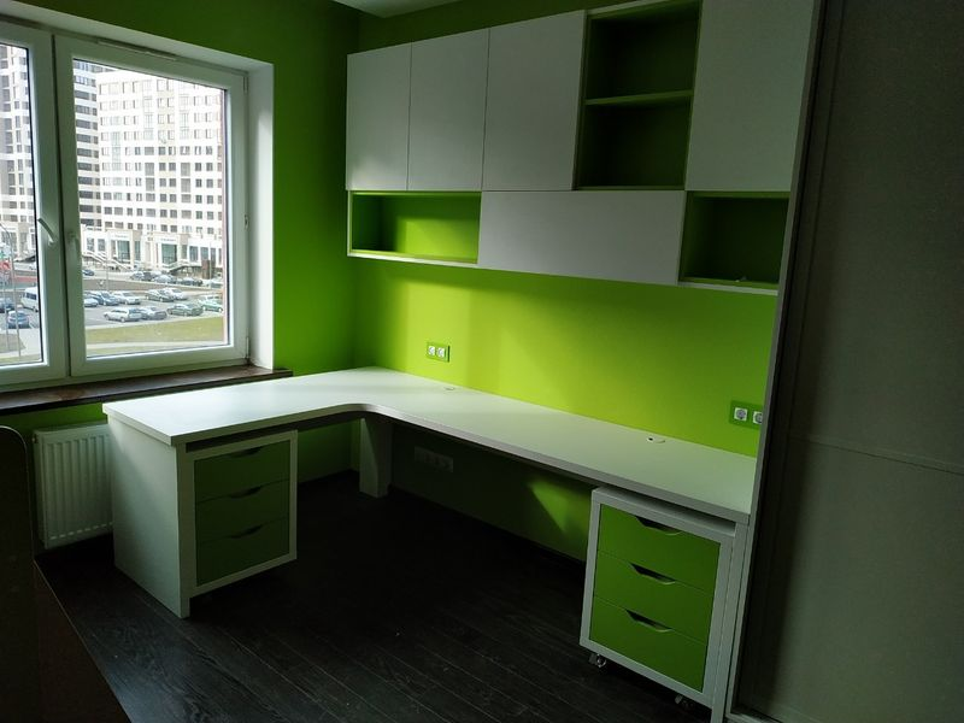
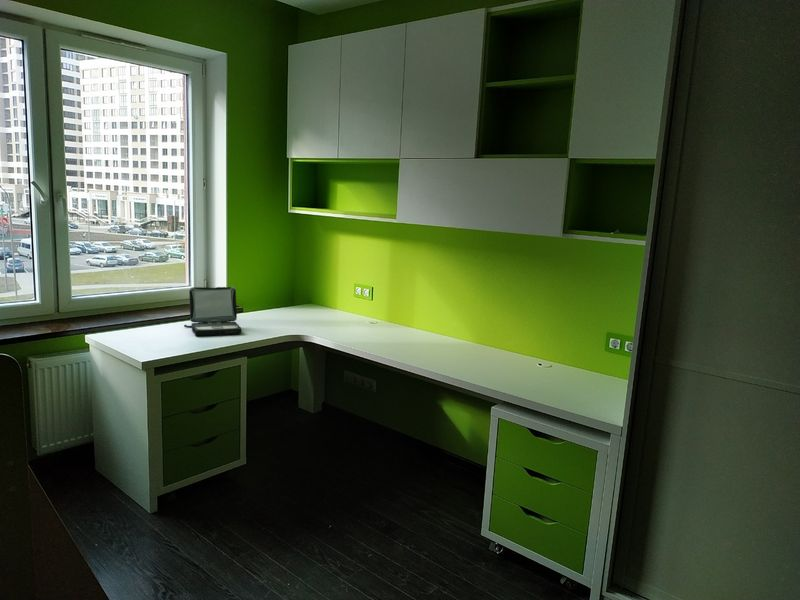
+ laptop (214, 310)
